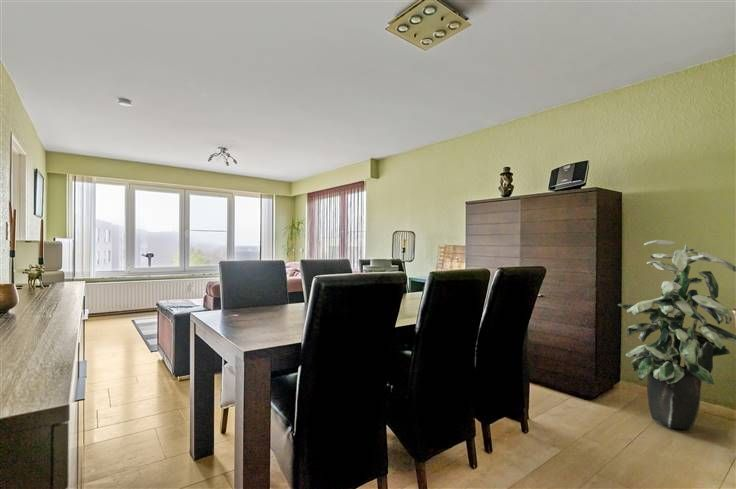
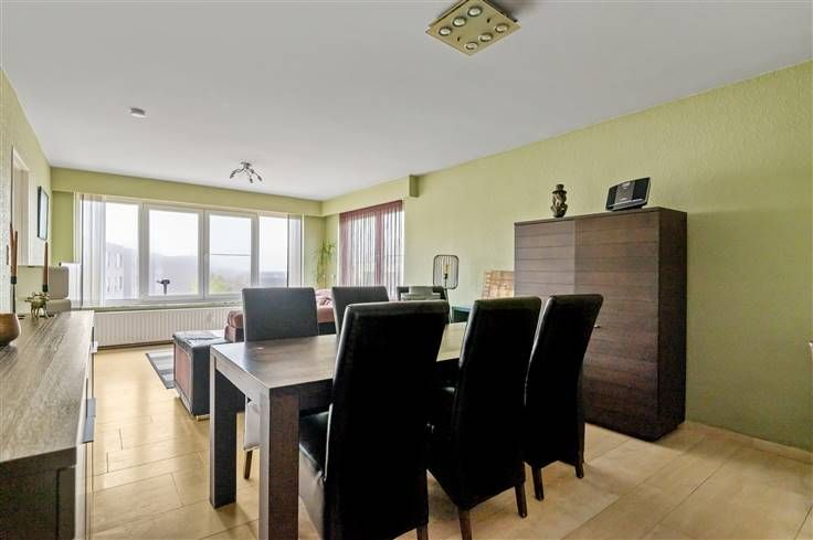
- indoor plant (672, 330)
